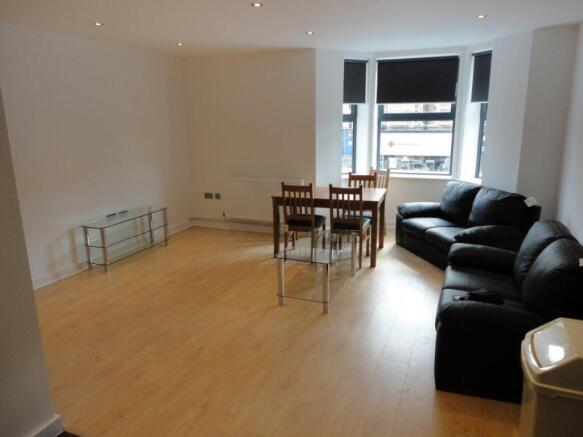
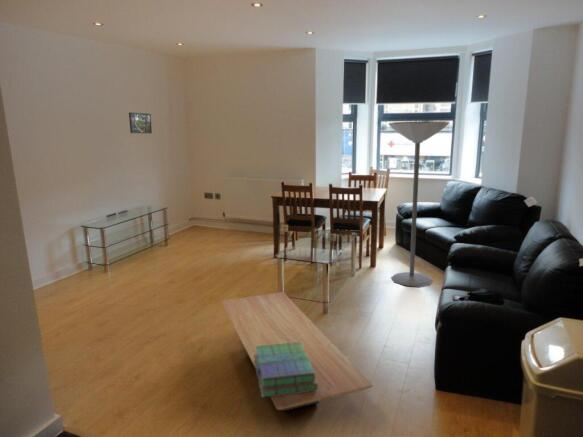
+ stack of books (283, 366)
+ floor lamp (414, 203)
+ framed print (140, 123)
+ coffee table (281, 343)
